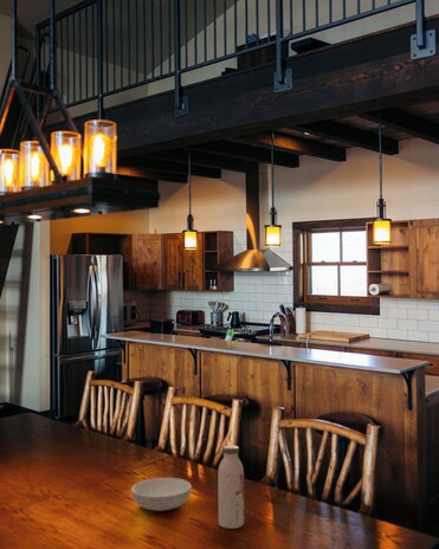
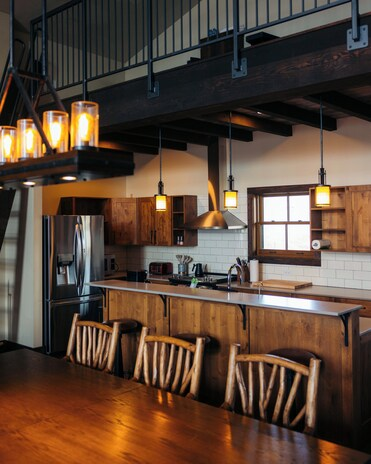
- serving bowl (161, 496)
- water bottle (231, 485)
